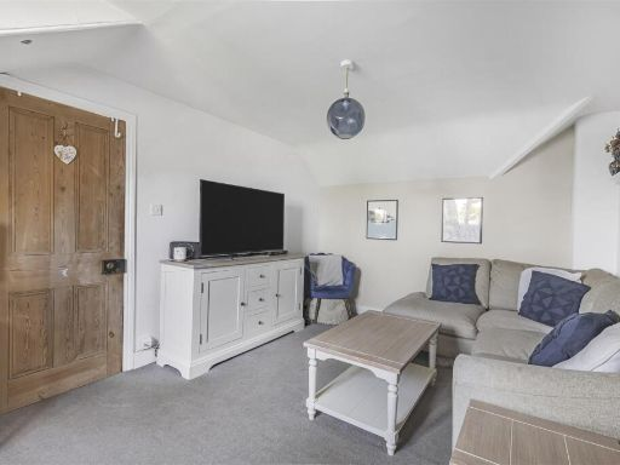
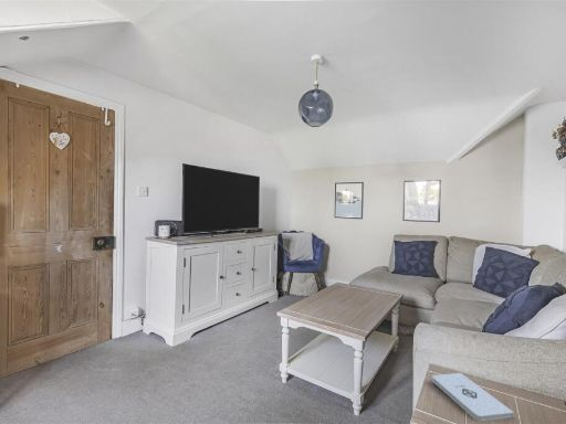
+ notepad (468, 394)
